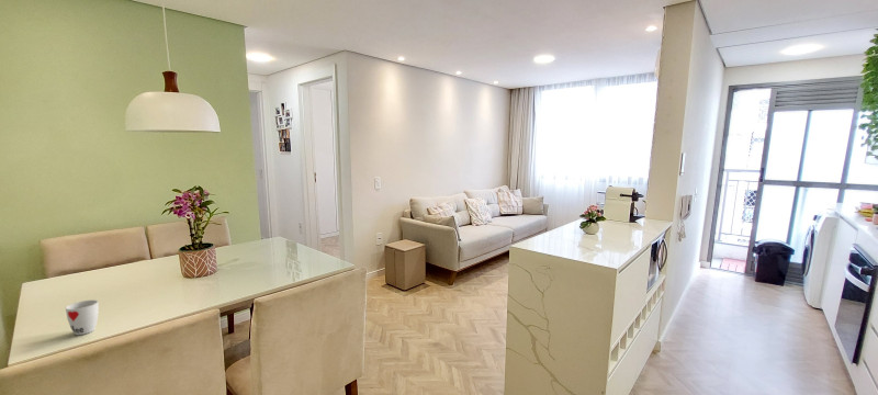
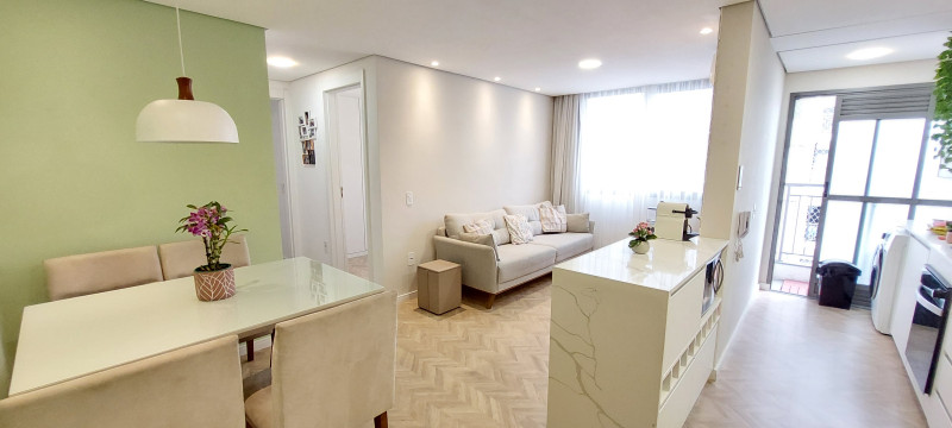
- cup (83, 317)
